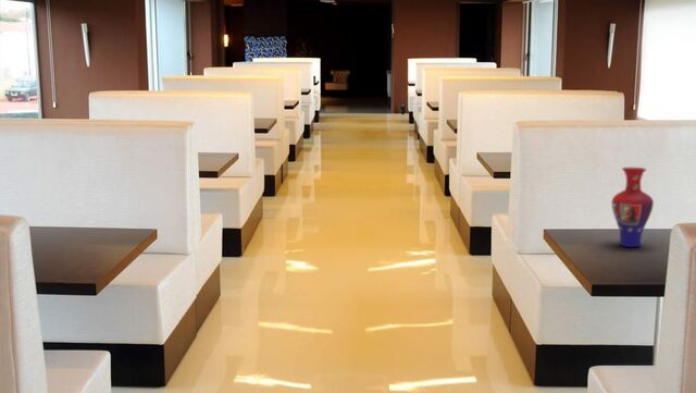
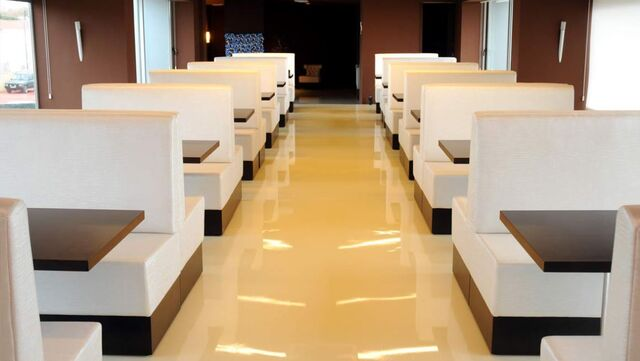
- vase (632, 207)
